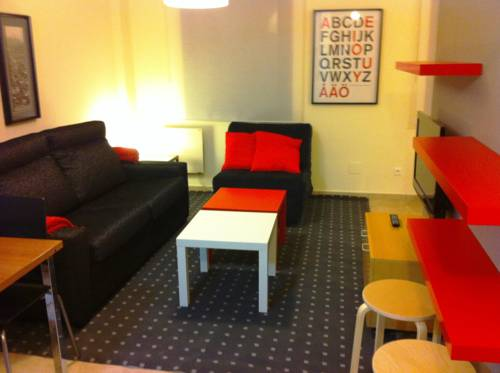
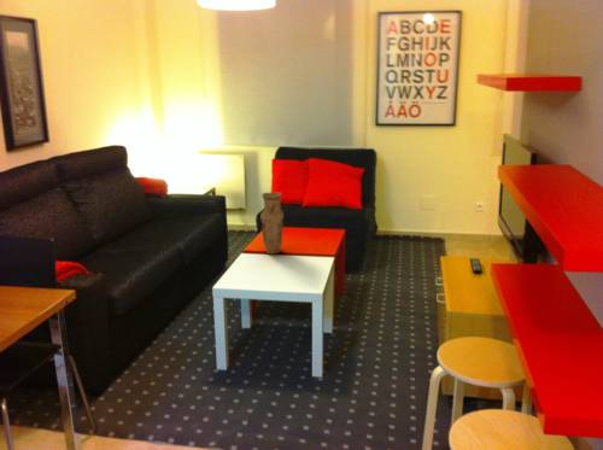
+ vase (271, 222)
